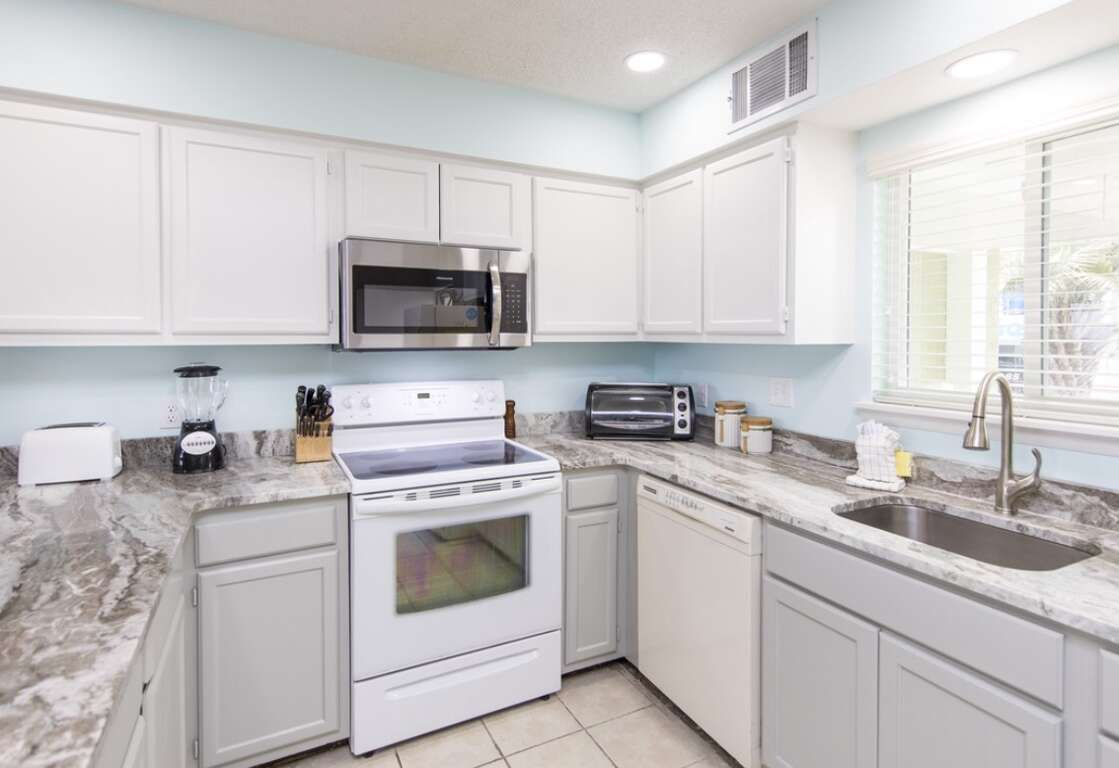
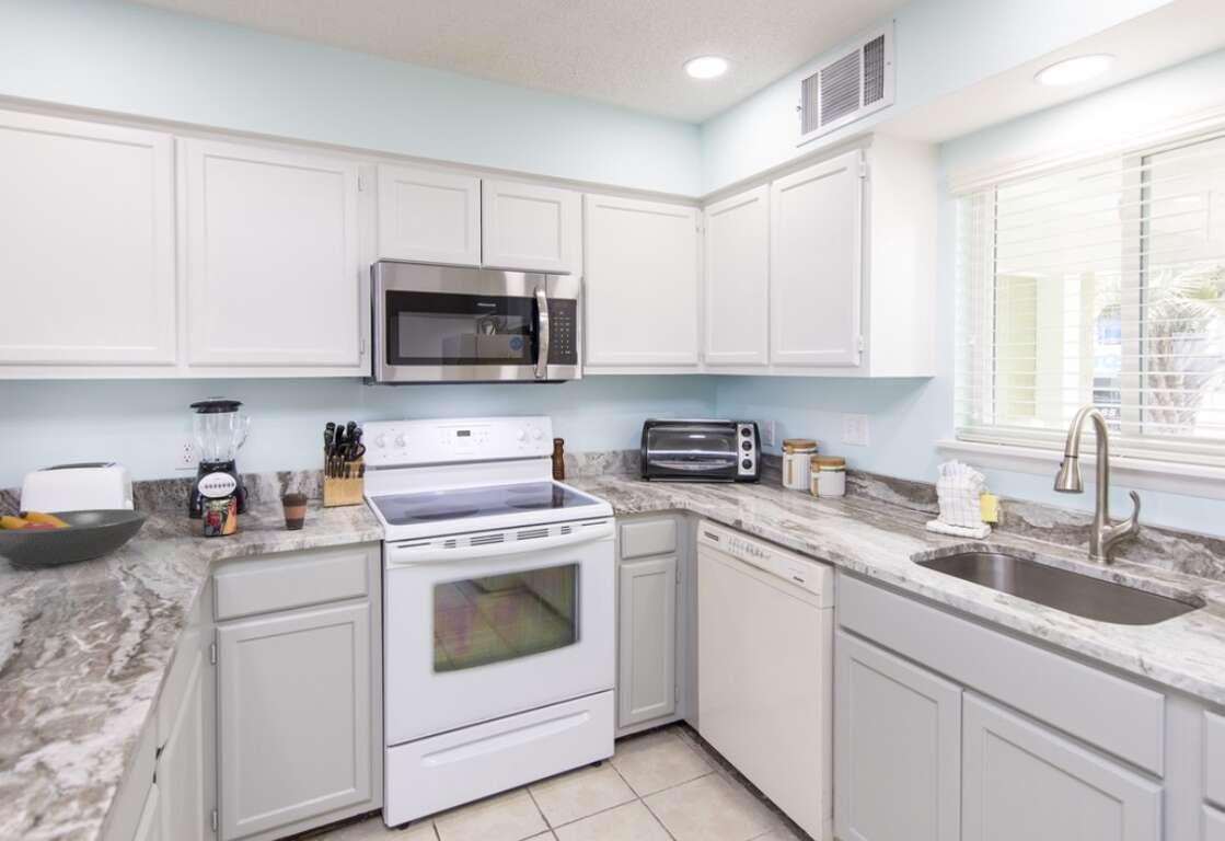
+ mug (219, 514)
+ fruit bowl (66, 533)
+ coffee cup (294, 510)
